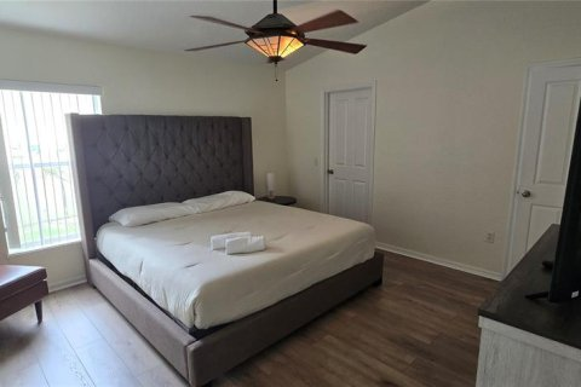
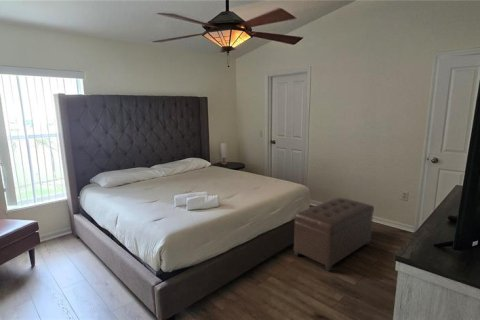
+ ottoman (334, 228)
